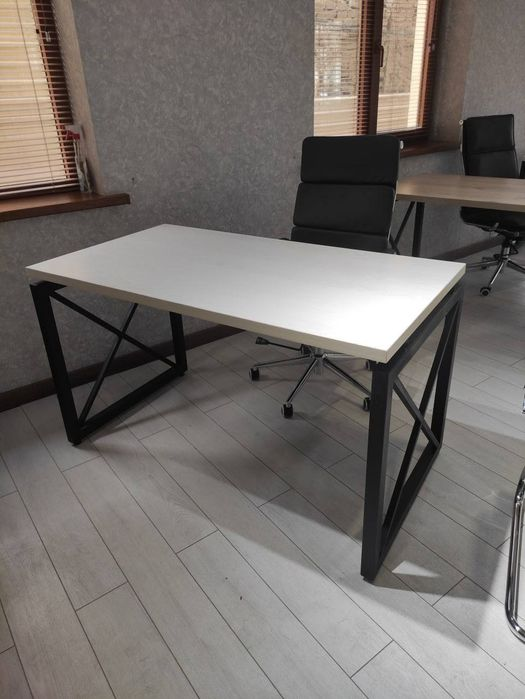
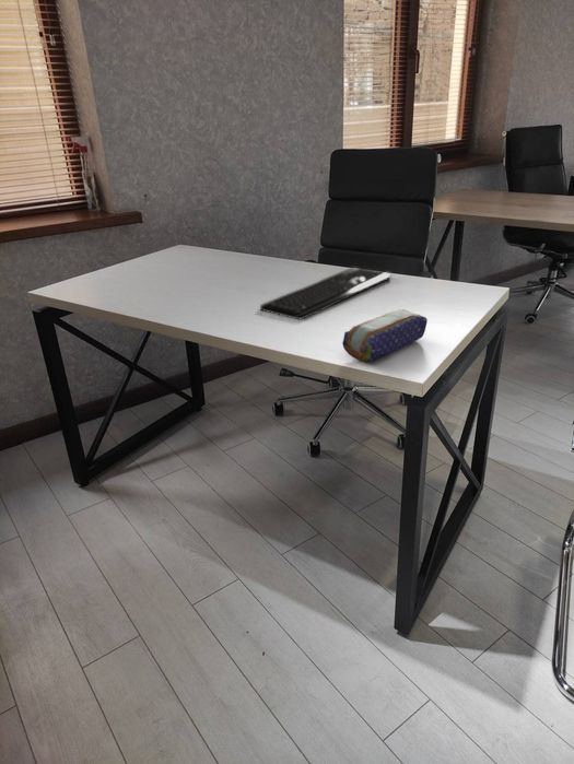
+ keyboard (329, 289)
+ pencil case (385, 333)
